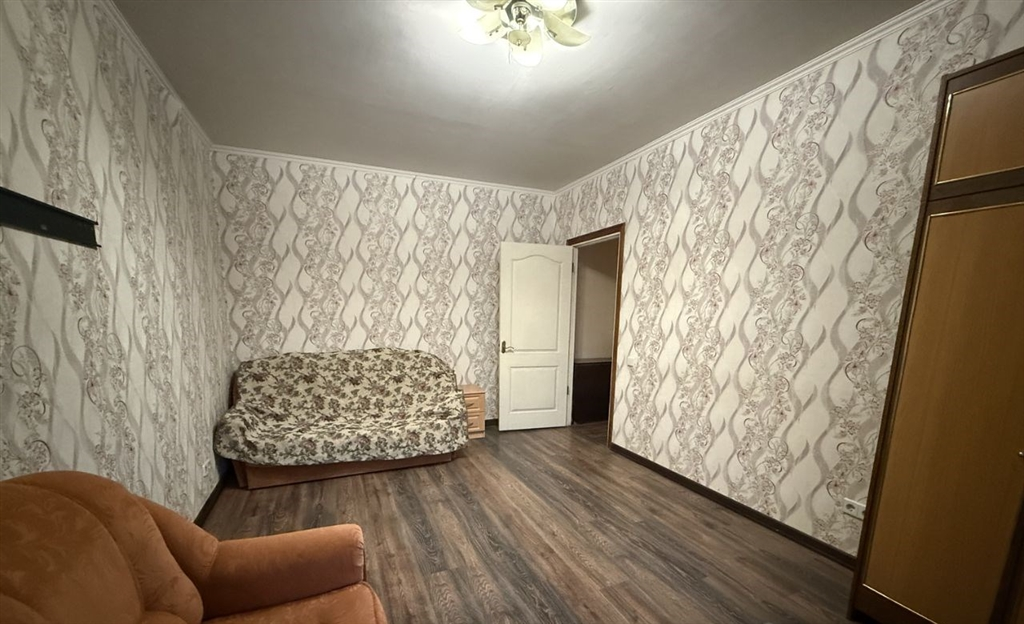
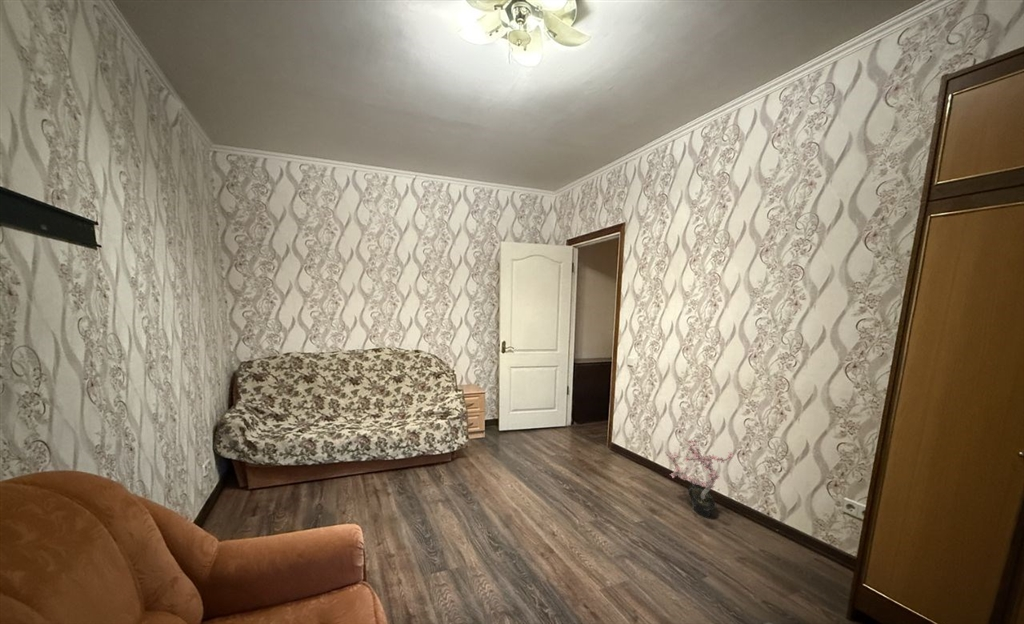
+ potted plant (692, 477)
